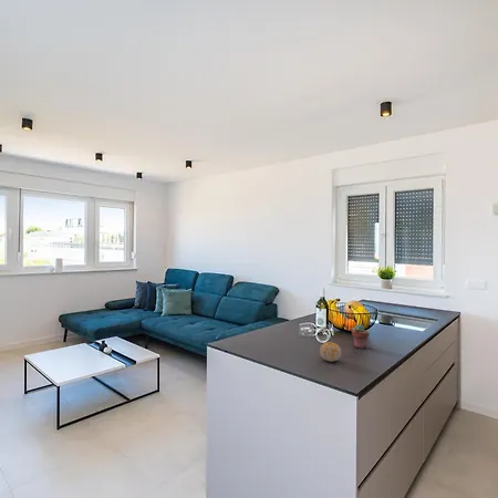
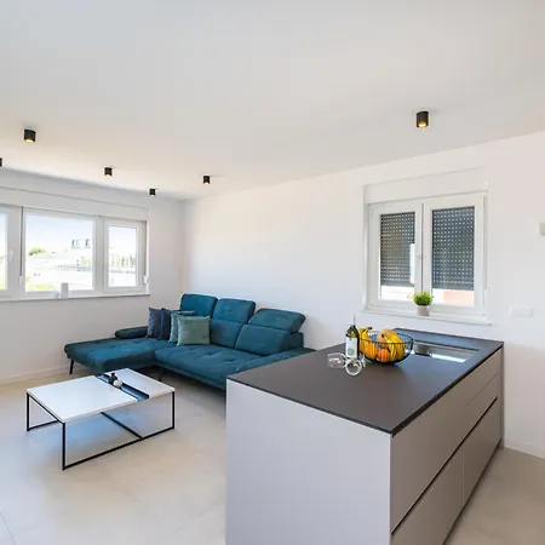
- fruit (330, 351)
- potted succulent (360, 335)
